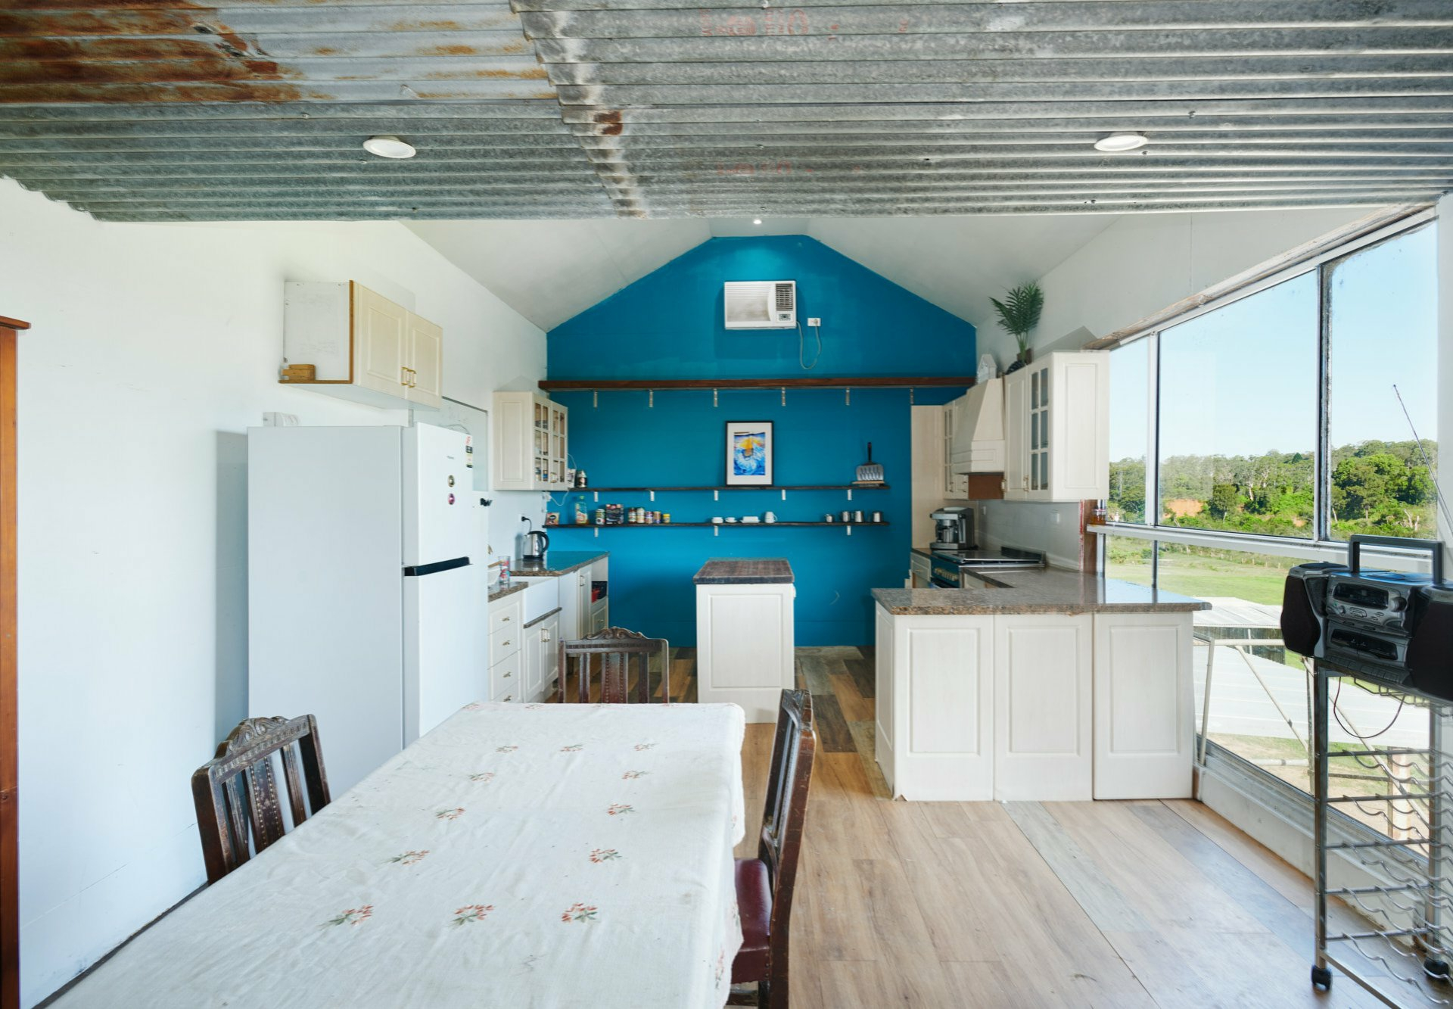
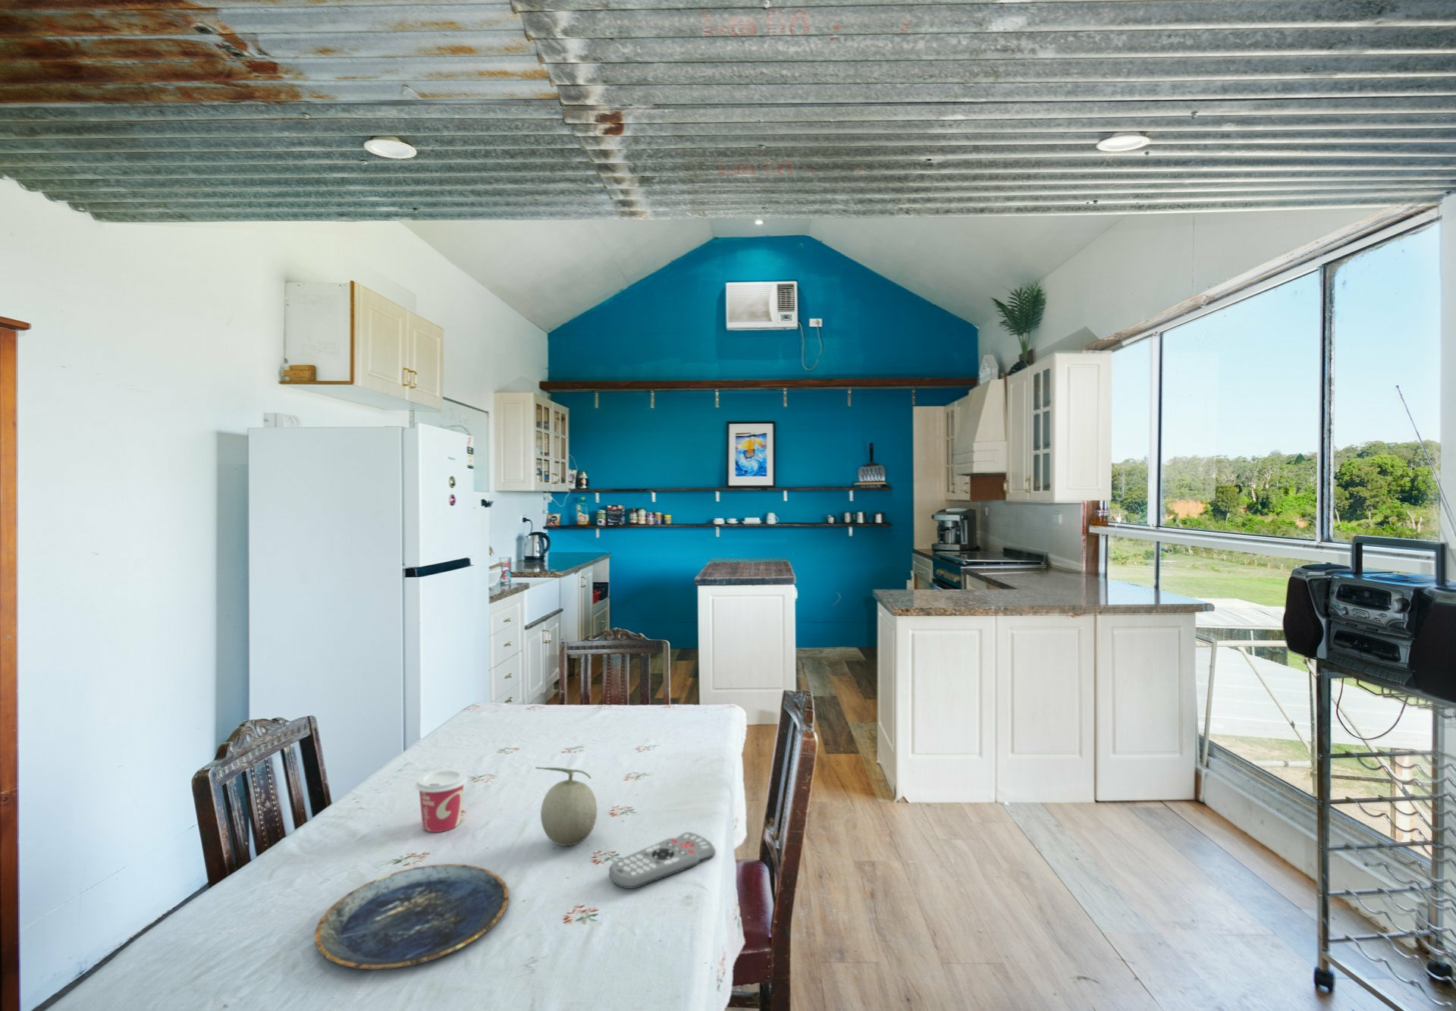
+ cup (441, 800)
+ fruit (570, 802)
+ plate (416, 914)
+ remote control (662, 861)
